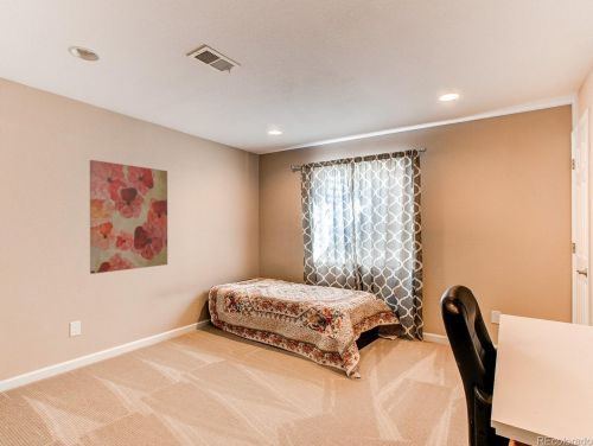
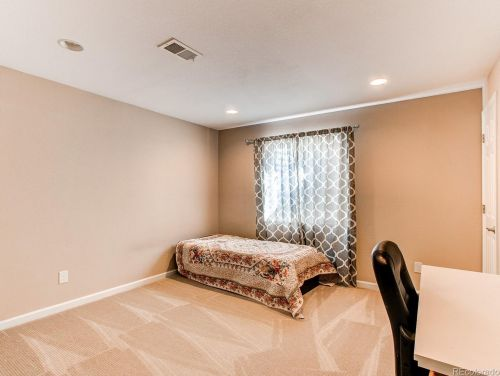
- wall art (132, 217)
